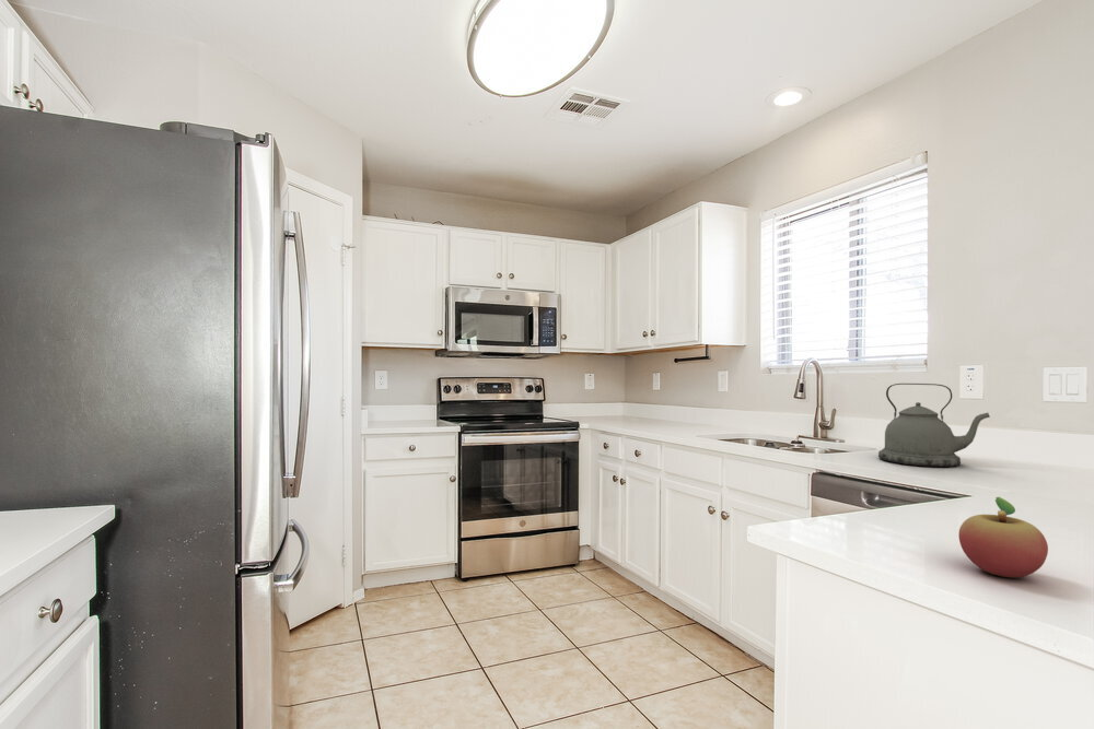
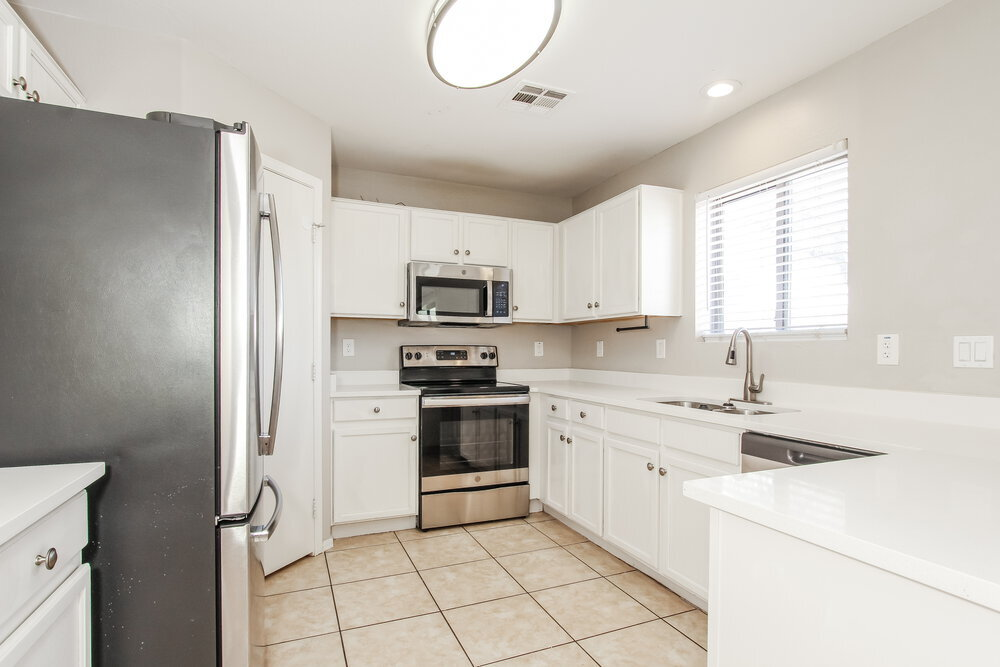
- kettle (923, 422)
- fruit (1001, 537)
